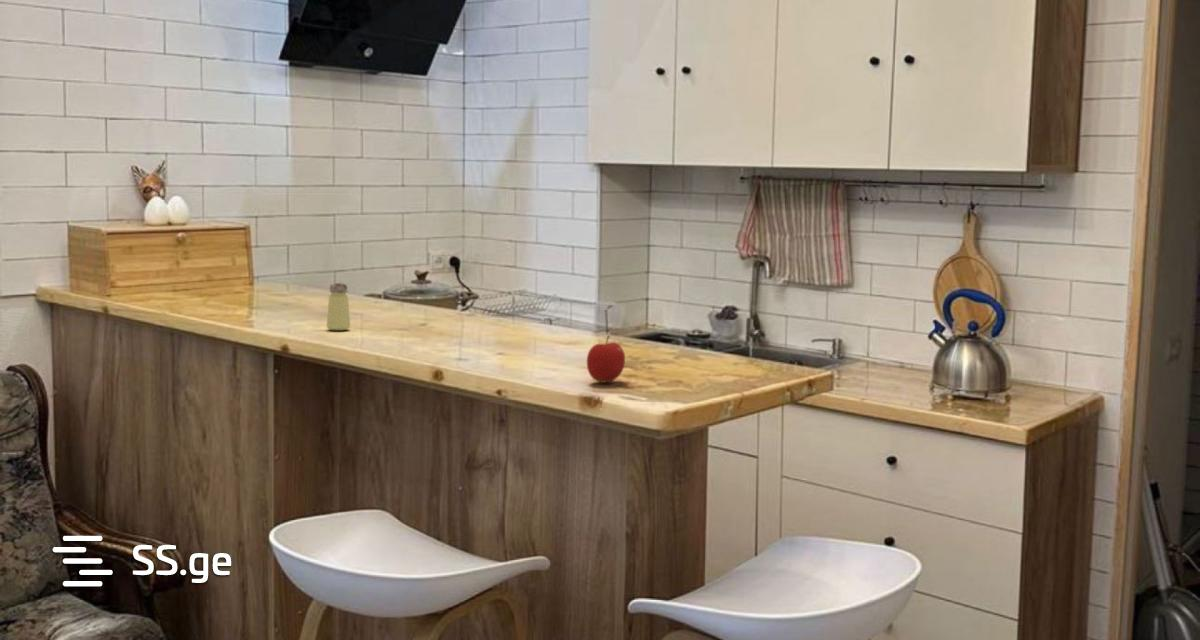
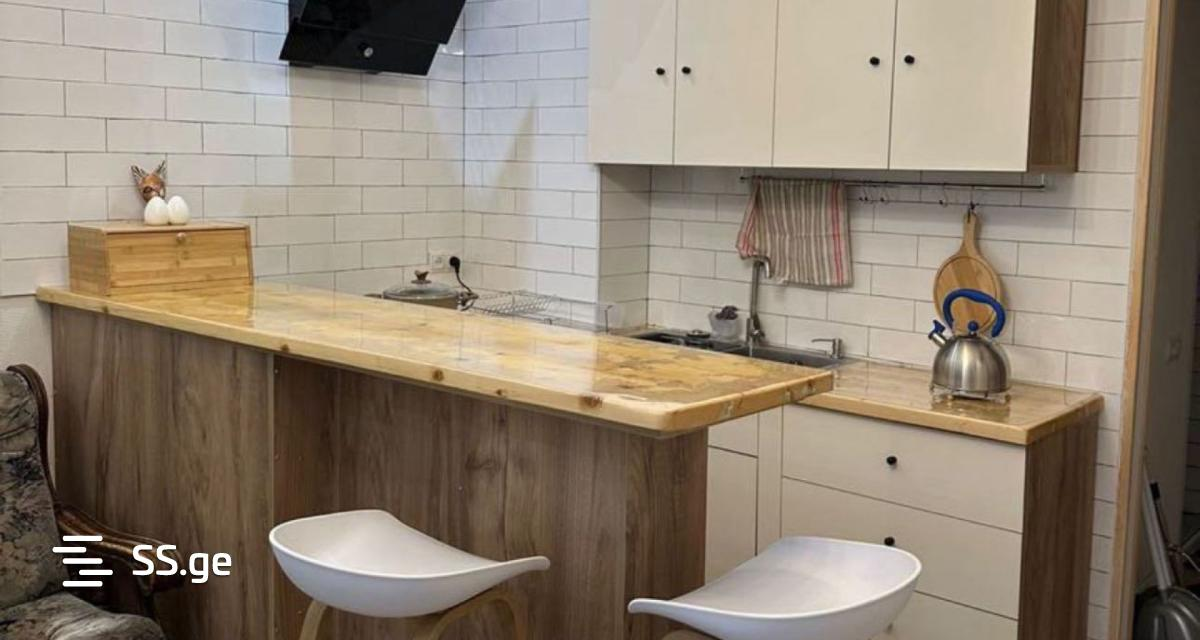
- apple (606, 358)
- saltshaker (338, 306)
